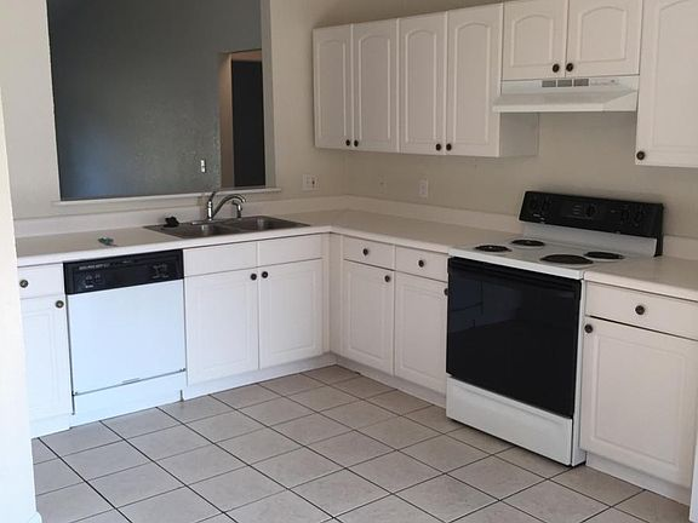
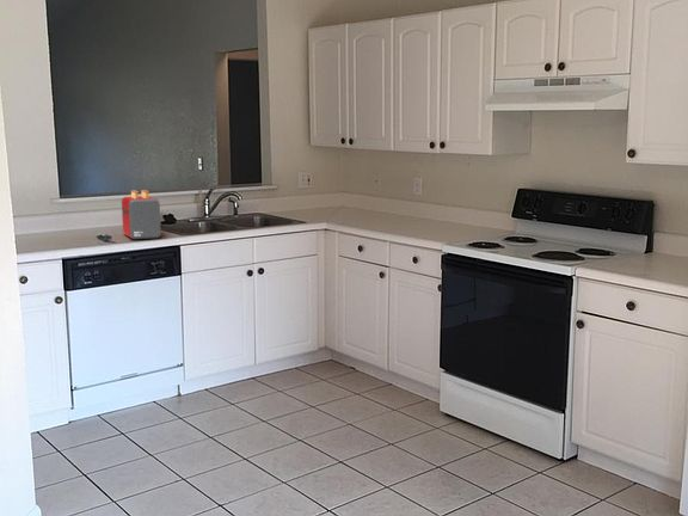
+ toaster (140, 213)
